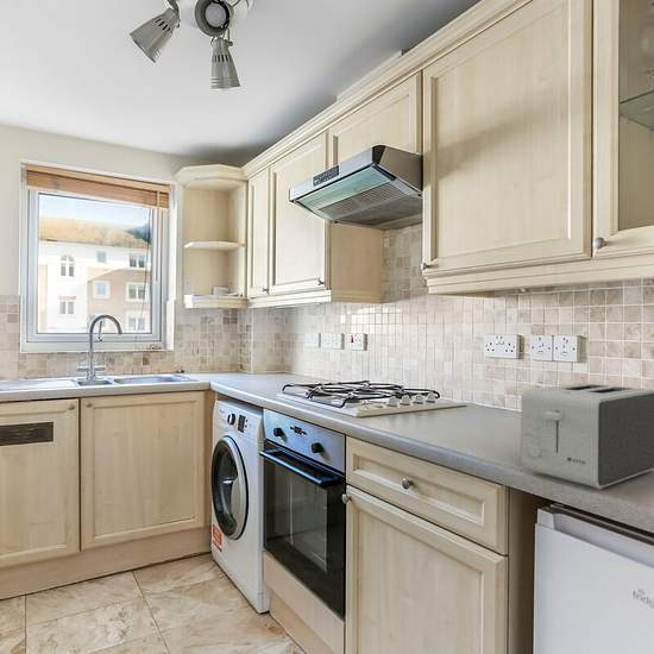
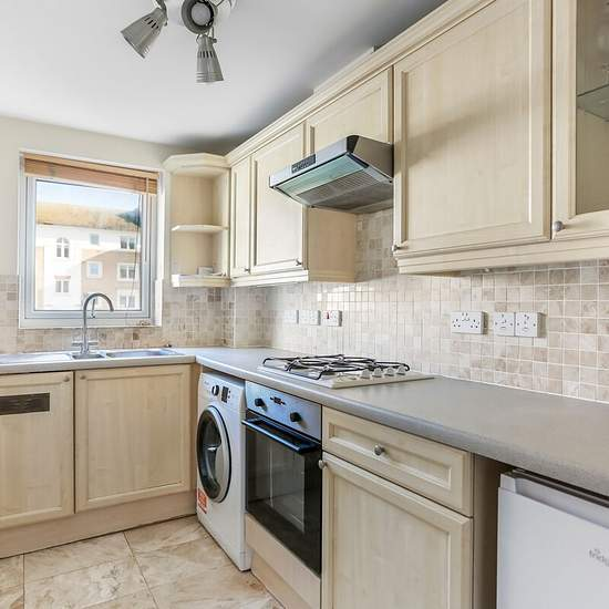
- toaster (587, 430)
